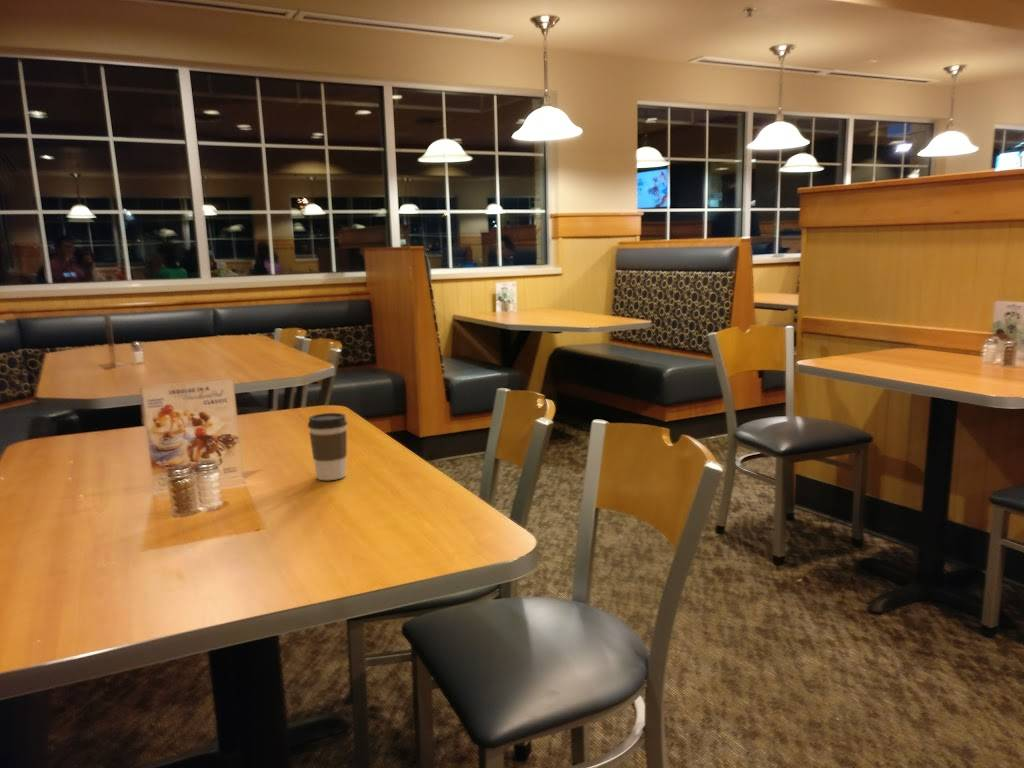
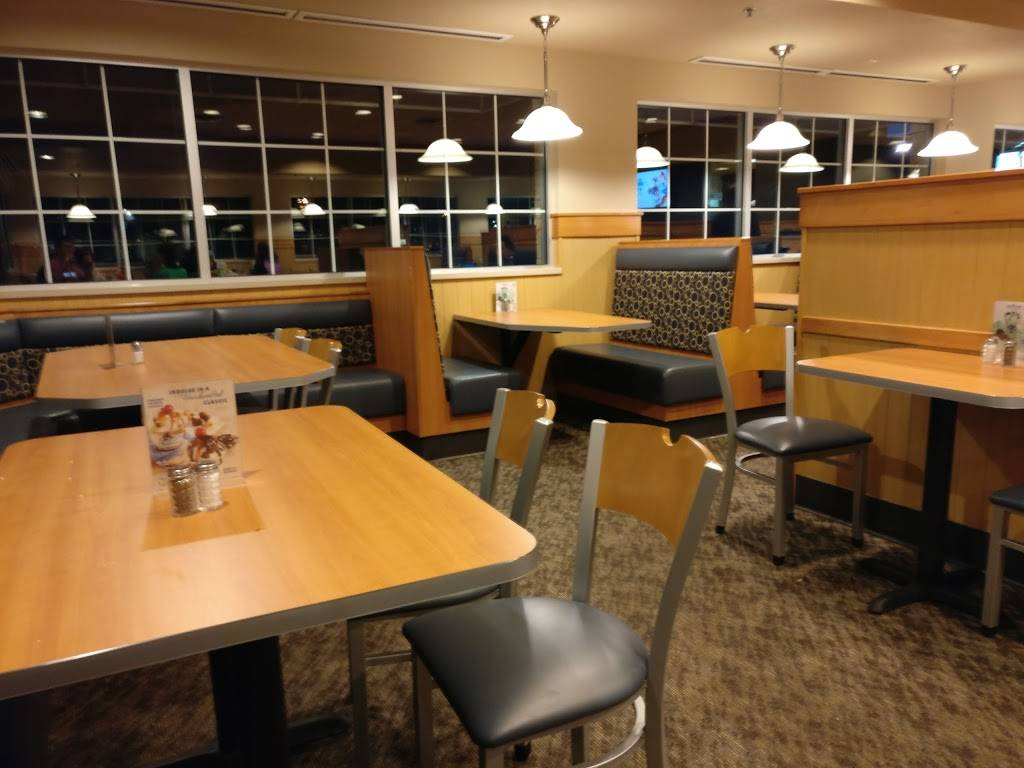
- coffee cup (329, 446)
